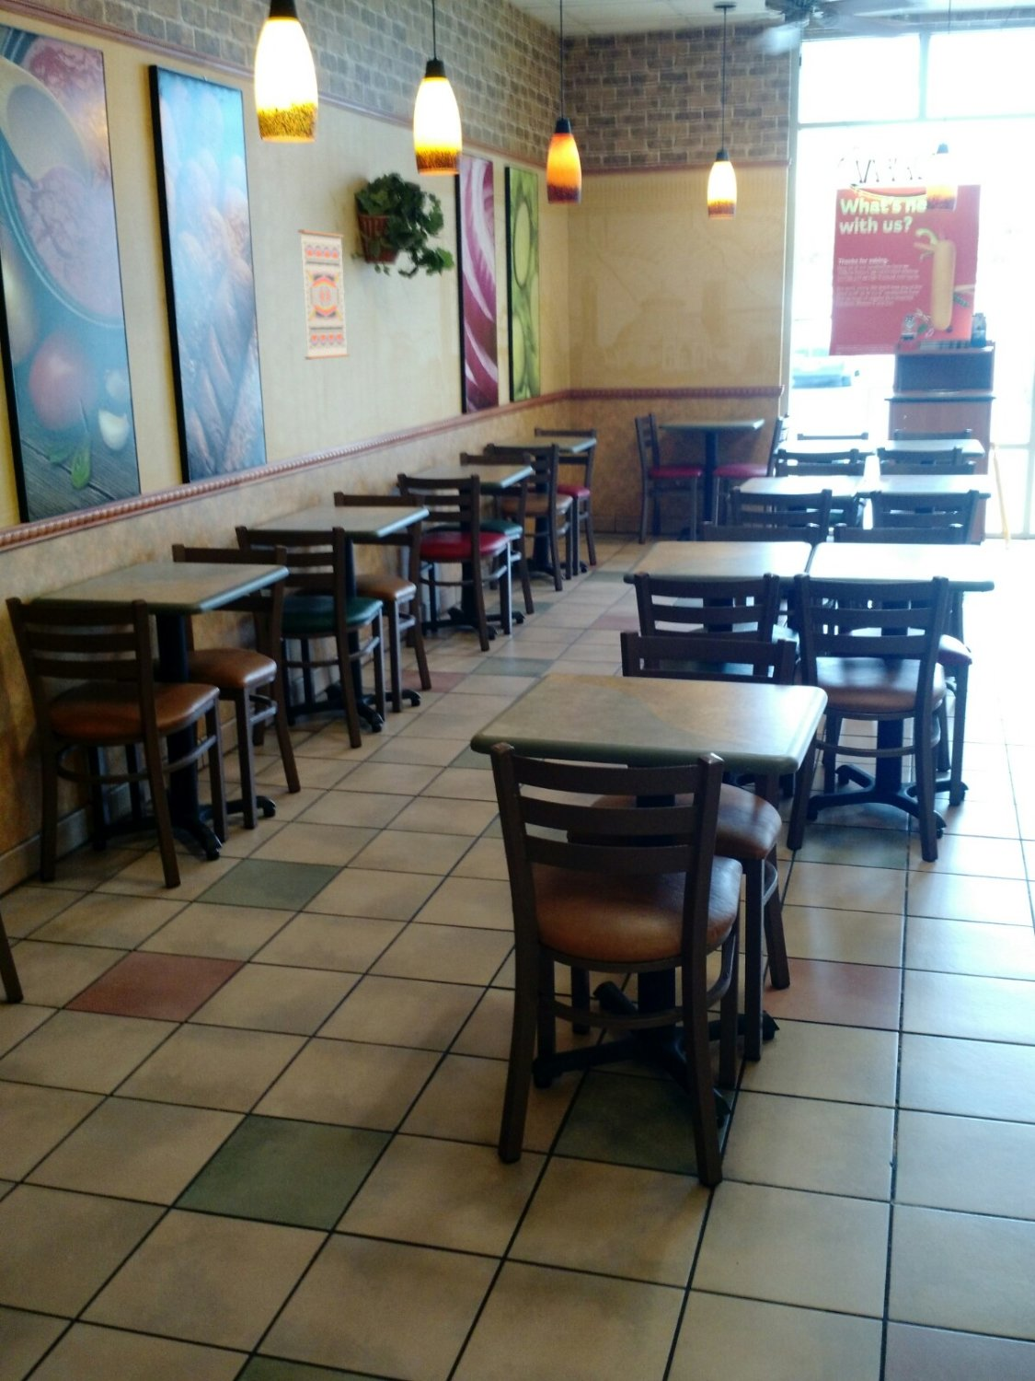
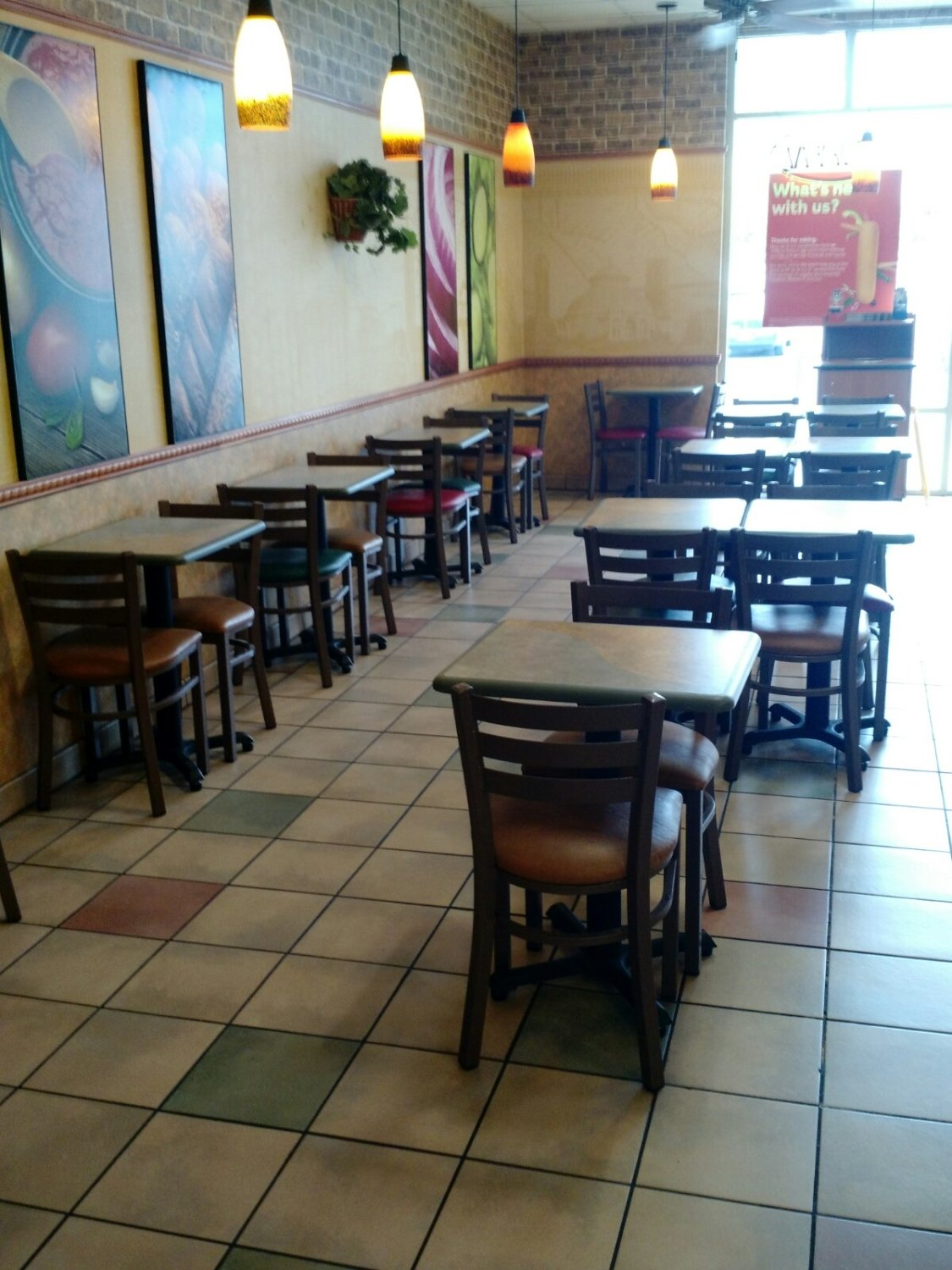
- wall art (324, 296)
